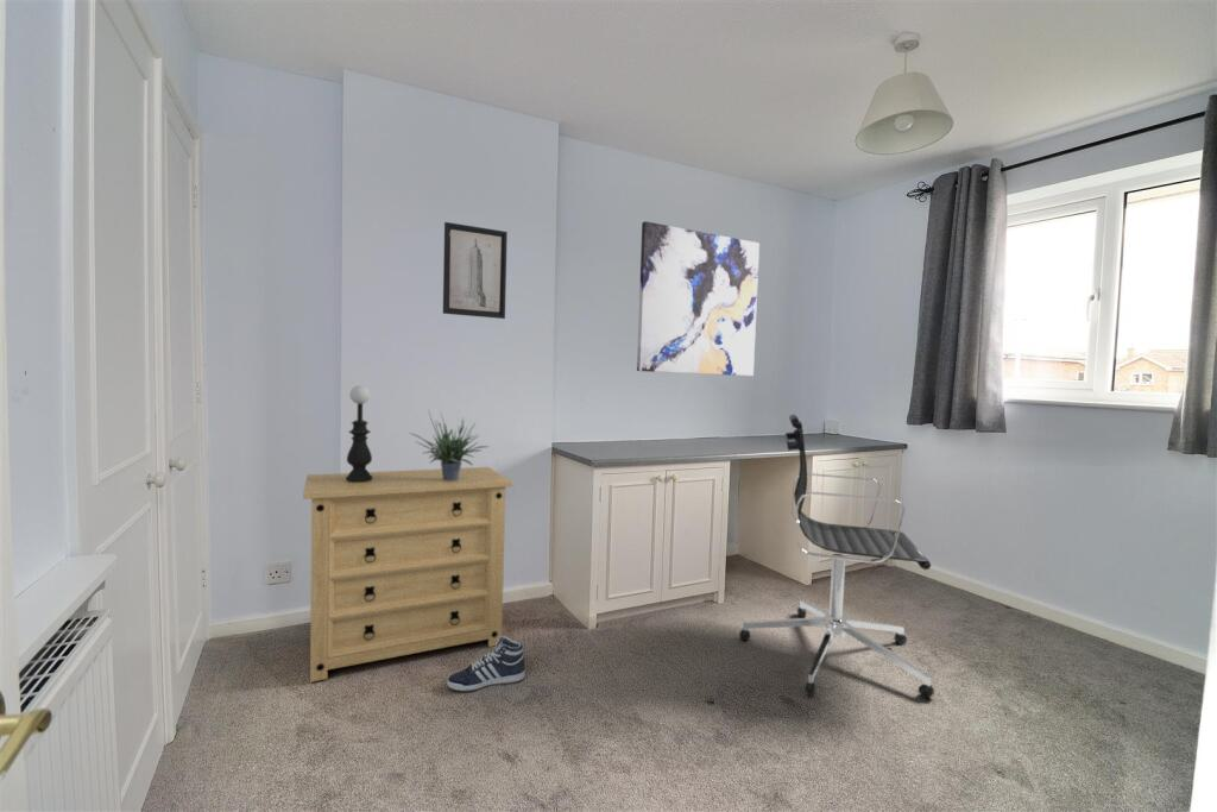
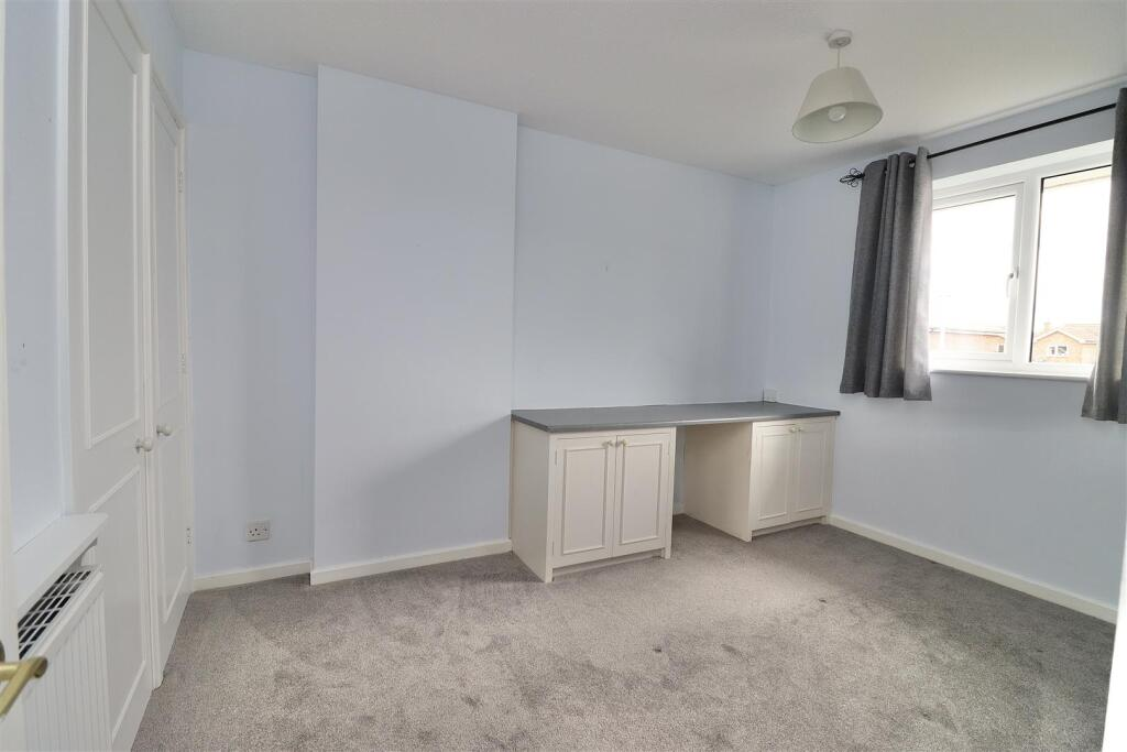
- potted plant (448, 442)
- wall art (475, 271)
- dresser (408, 560)
- table lamp (359, 432)
- sneaker (486, 661)
- office chair (845, 539)
- wall art (700, 303)
